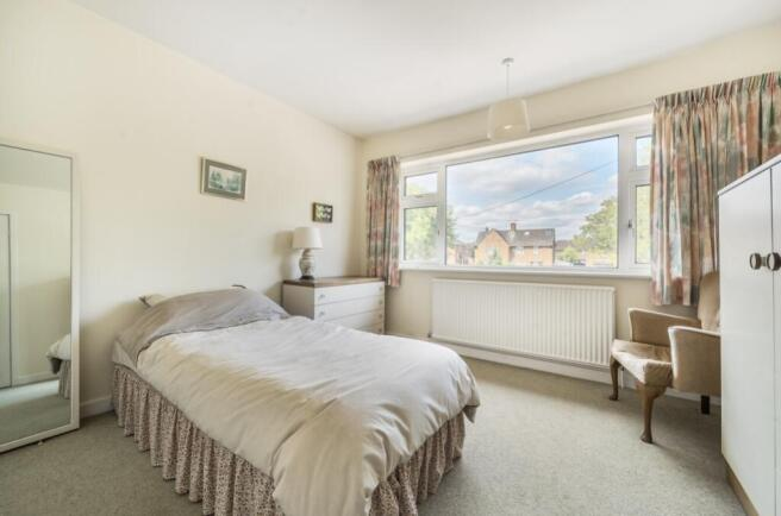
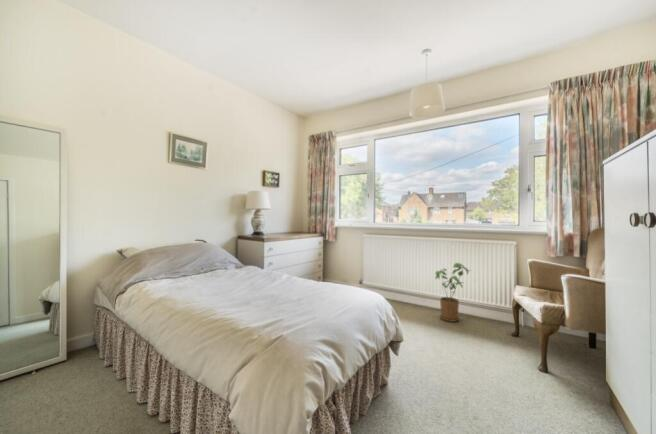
+ house plant (450, 291)
